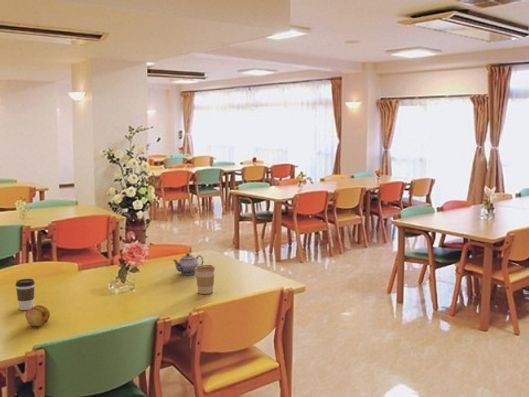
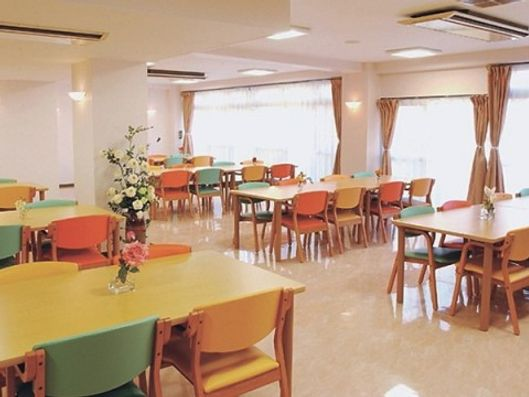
- teapot (188, 263)
- coffee cup (205, 278)
- coffee cup (25, 294)
- fruit (38, 315)
